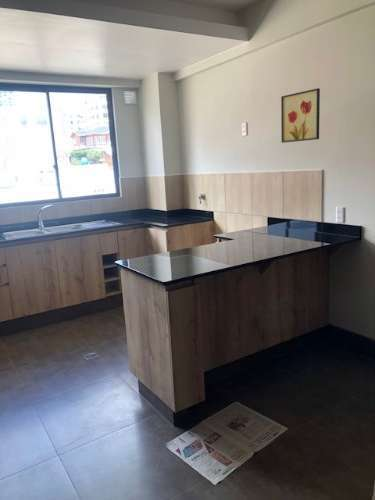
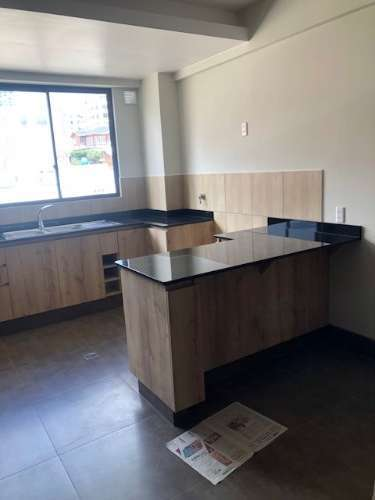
- wall art (300, 117)
